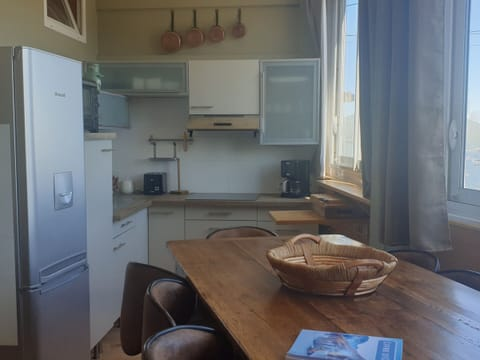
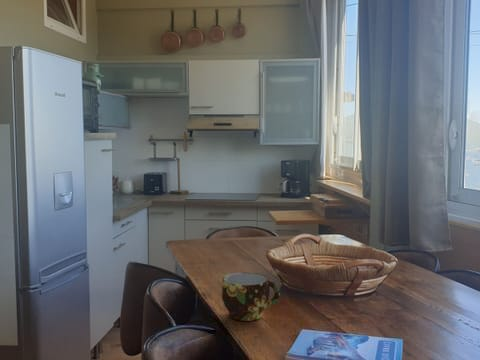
+ cup (248, 296)
